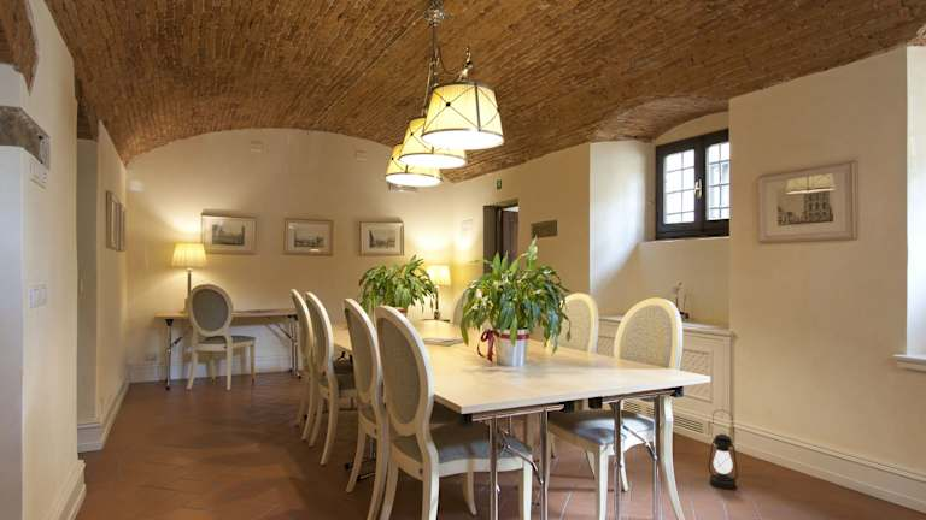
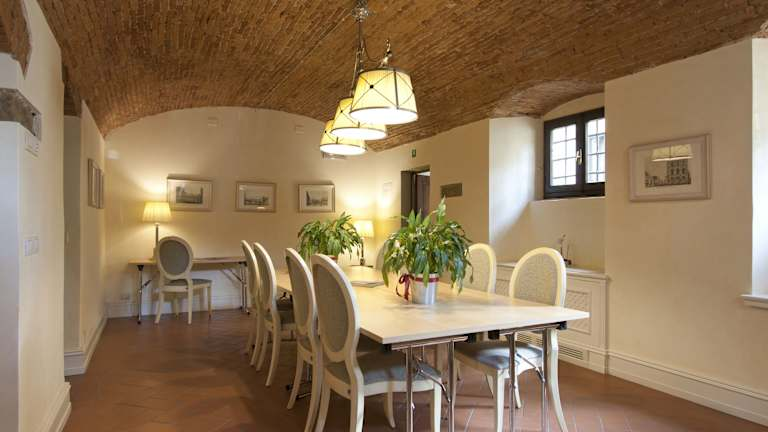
- lantern (722, 447)
